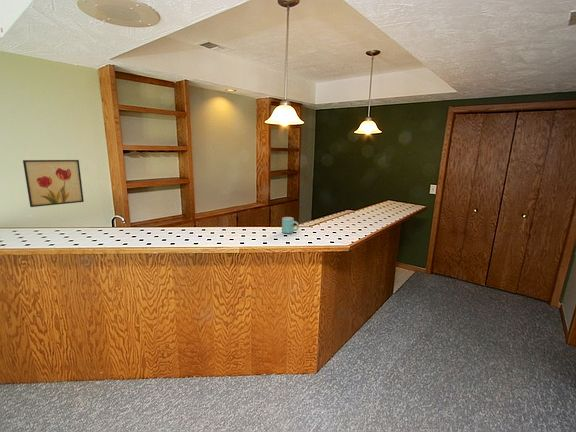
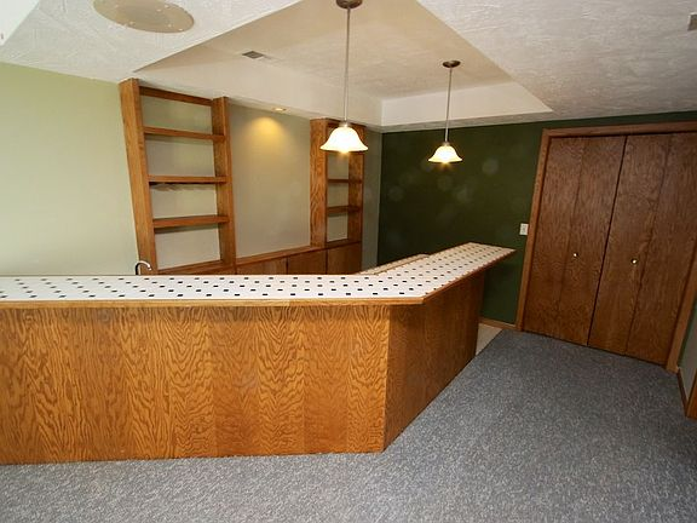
- wall art (55, 182)
- mug (290, 225)
